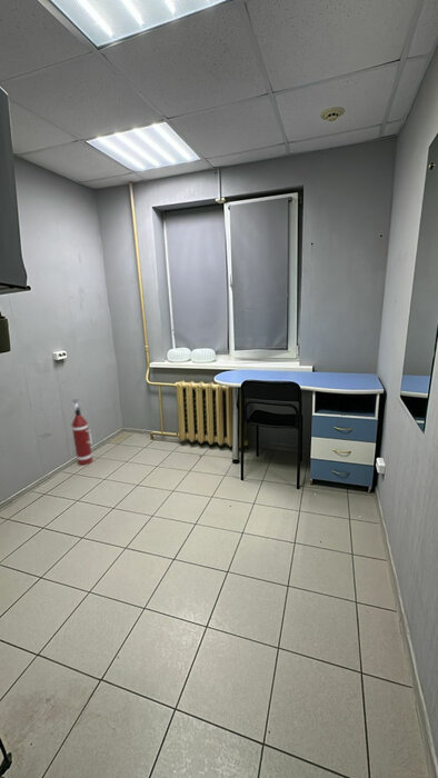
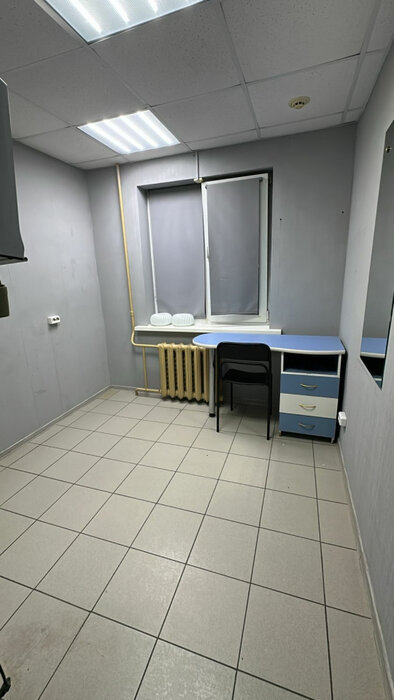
- fire extinguisher (82, 431)
